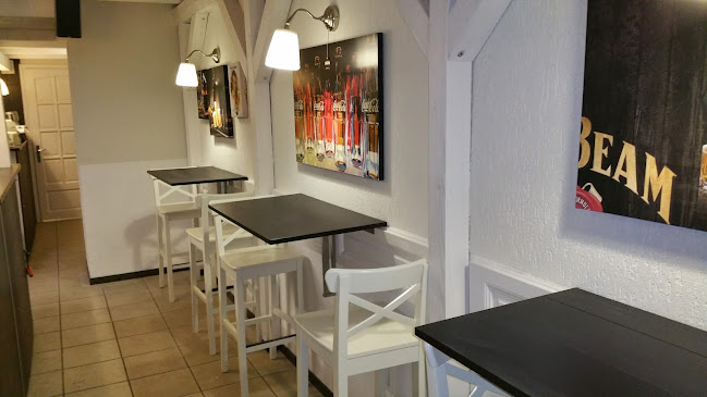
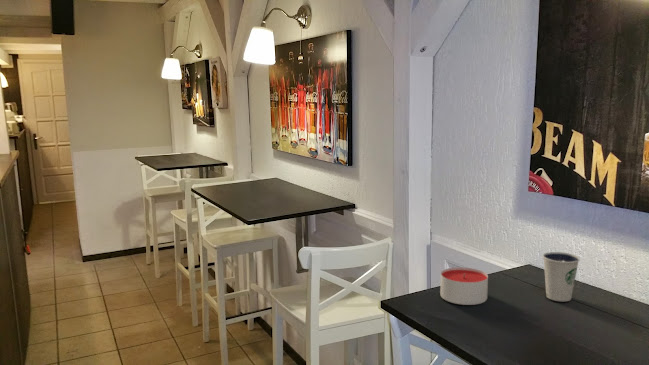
+ dixie cup (559, 277)
+ candle (463, 284)
